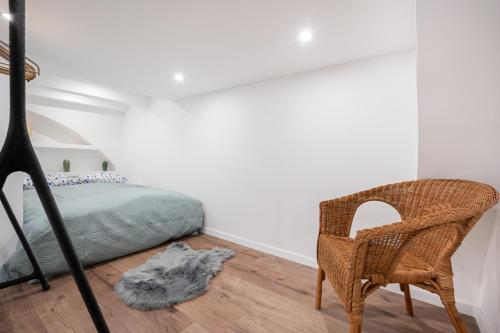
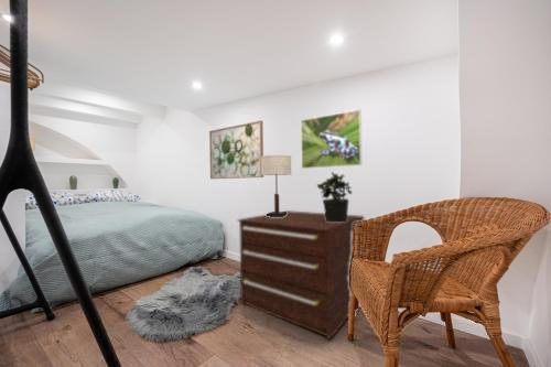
+ wall art (234, 152)
+ potted plant (334, 195)
+ table lamp (276, 185)
+ dresser (302, 259)
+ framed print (328, 141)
